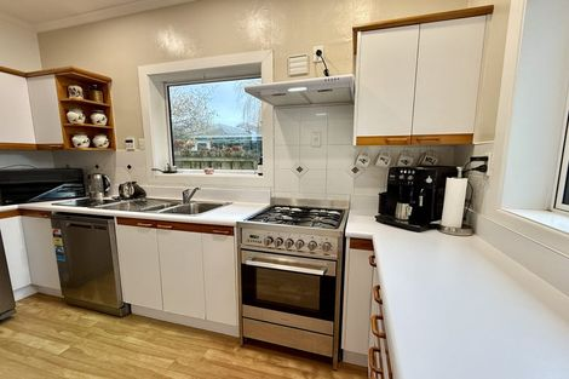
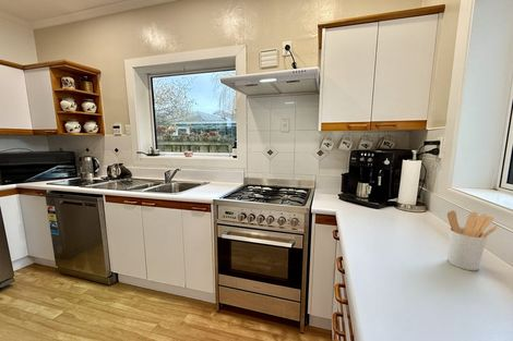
+ utensil holder (469, 239)
